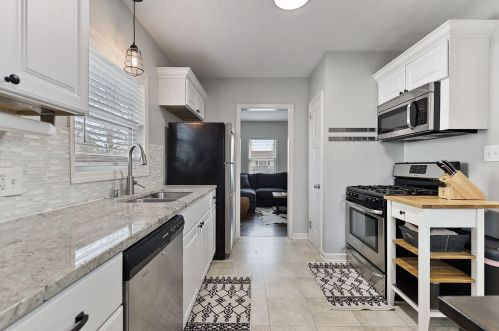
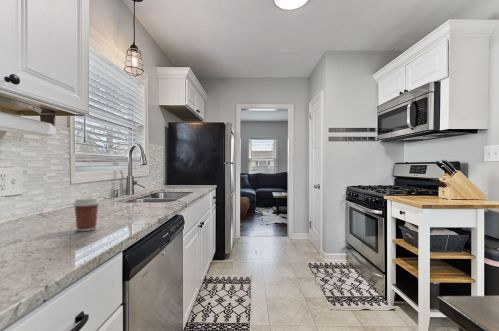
+ coffee cup (86, 213)
